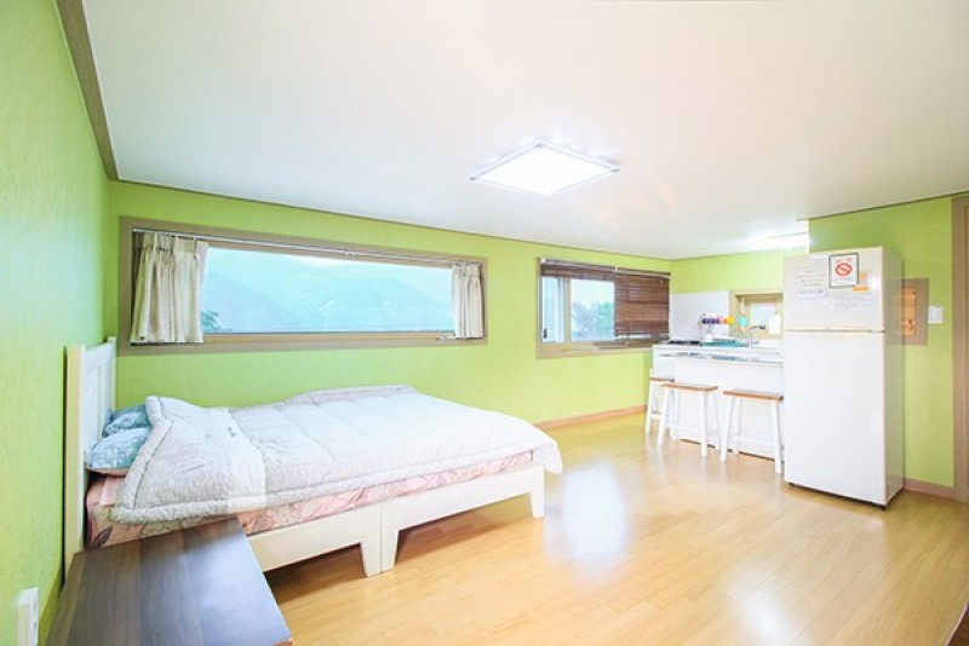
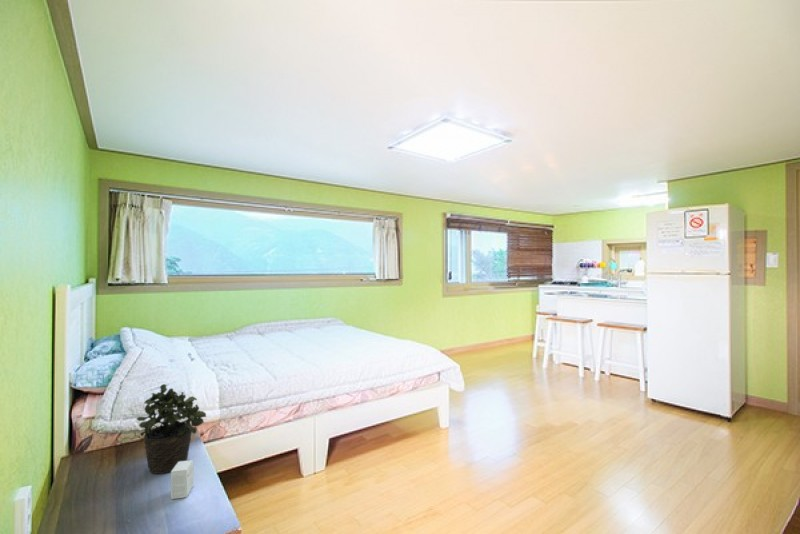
+ potted plant (168, 424)
+ small box (182, 478)
